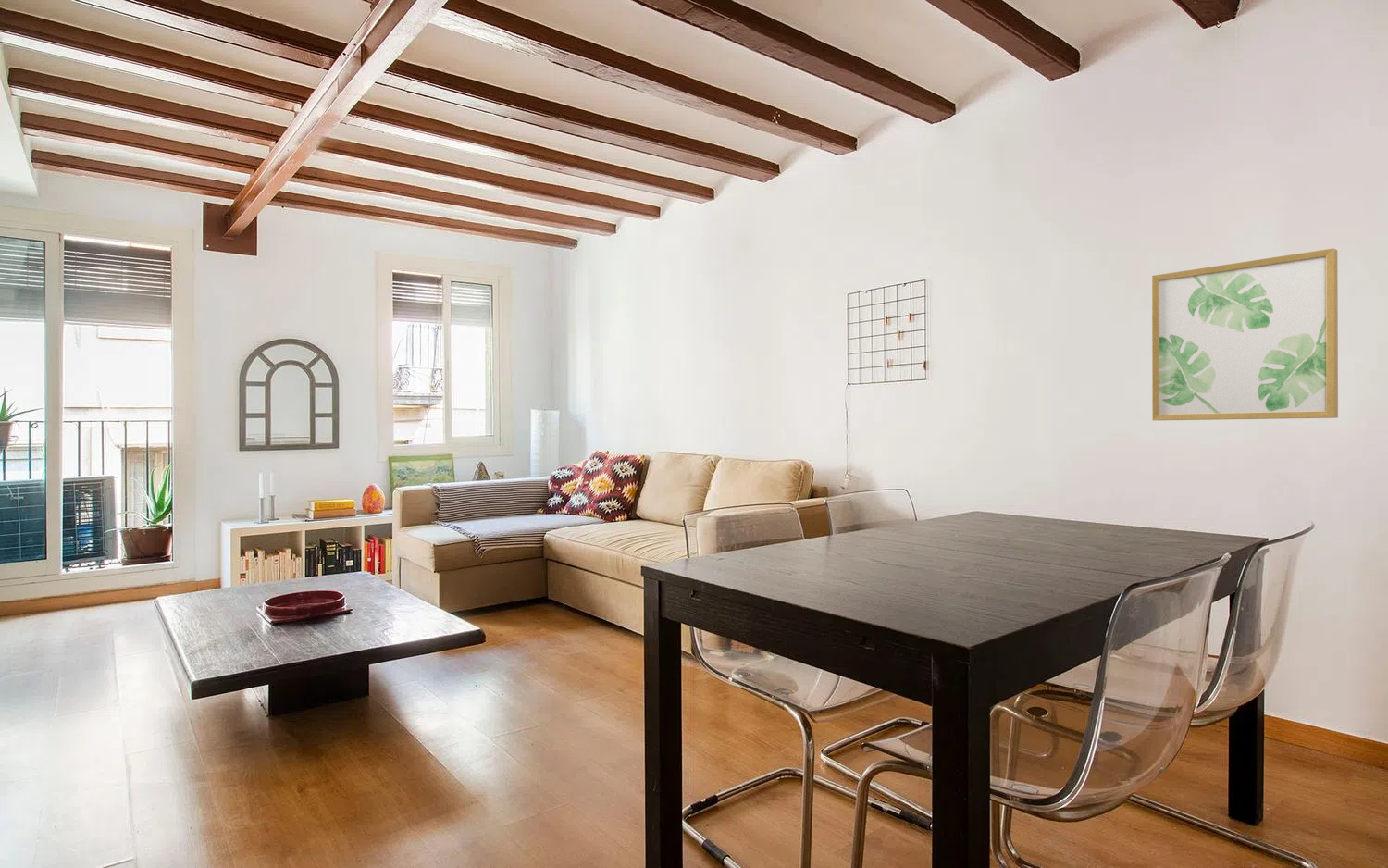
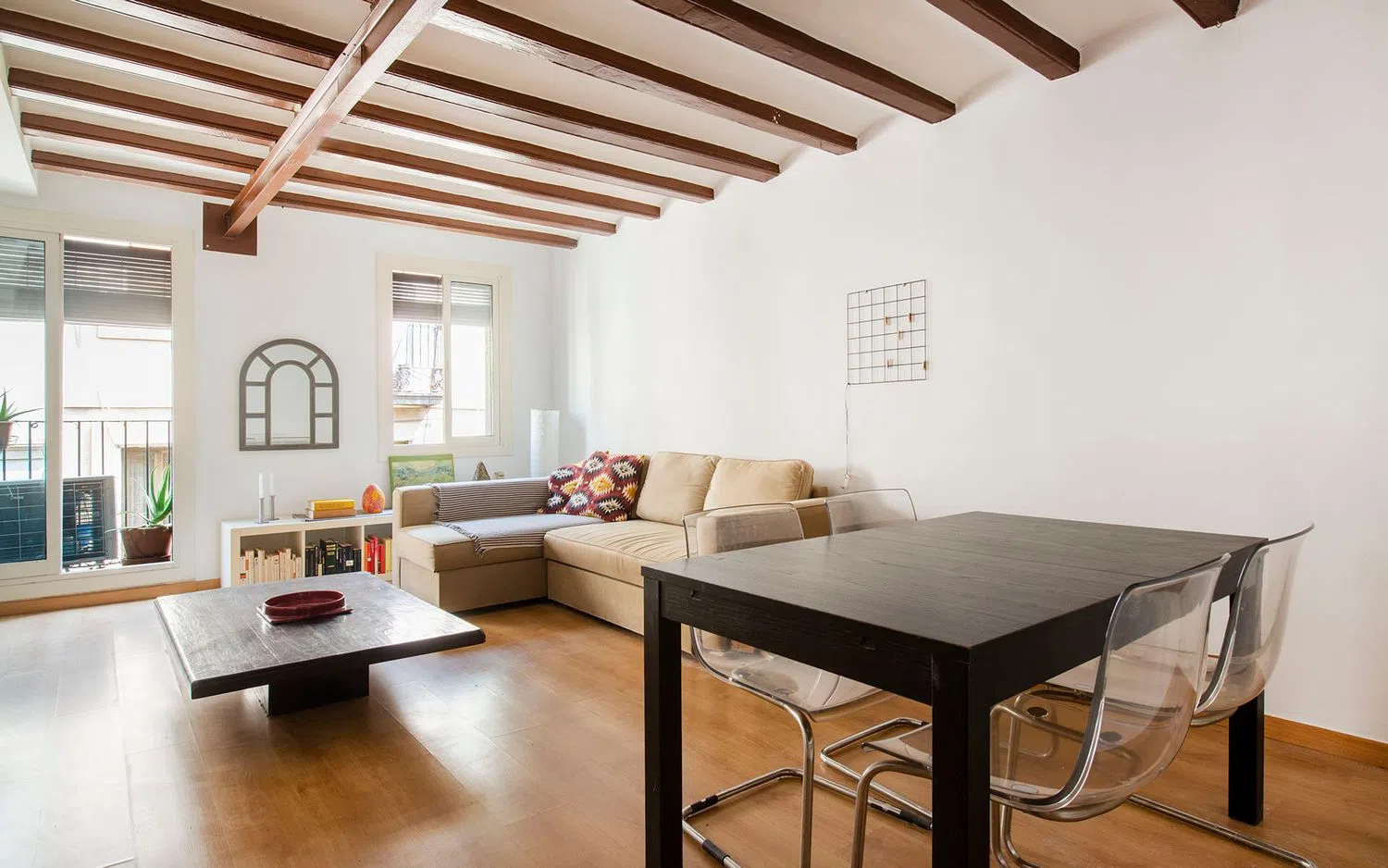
- wall art (1237, 341)
